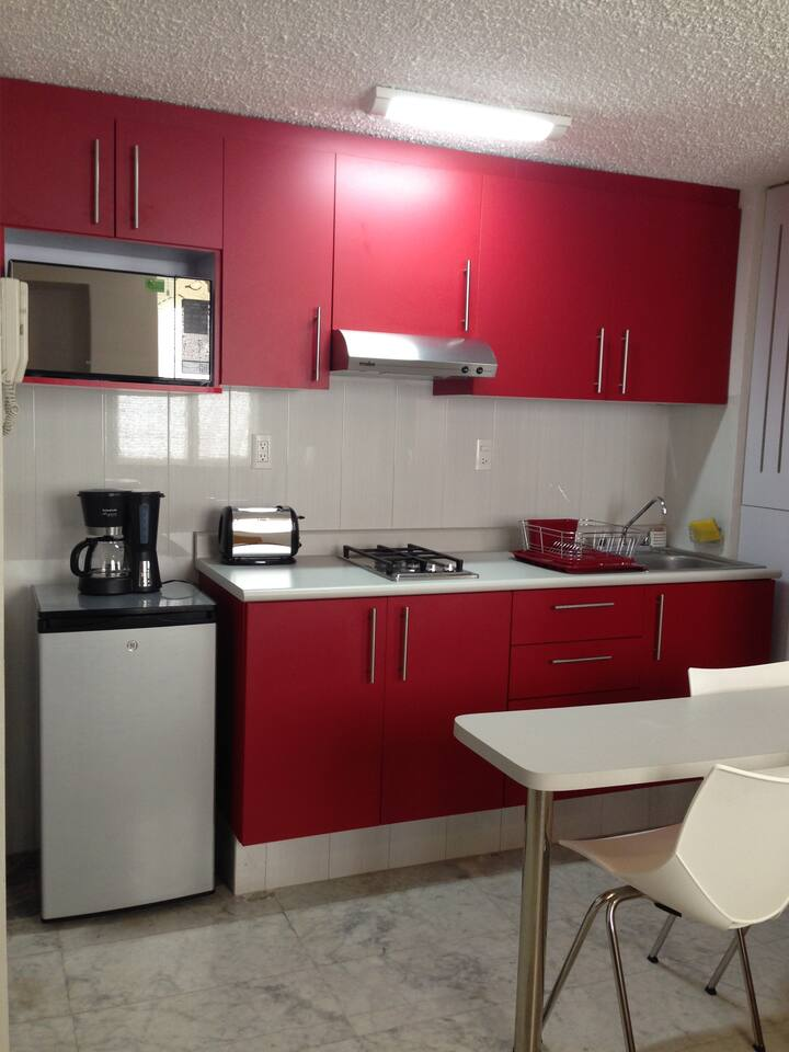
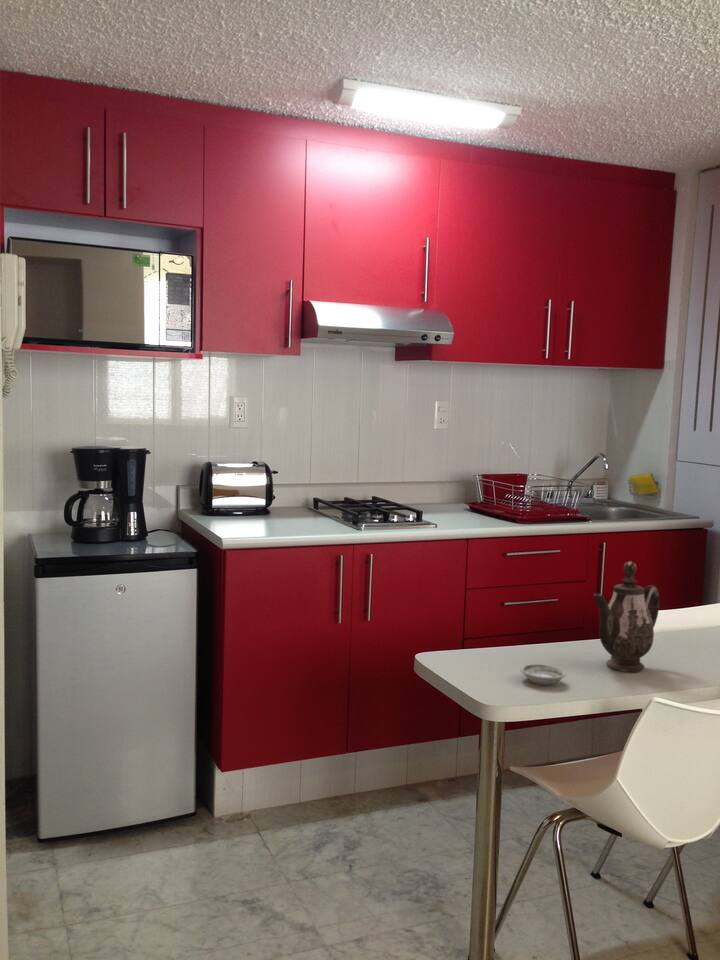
+ teapot (626, 614)
+ saucer (542, 675)
